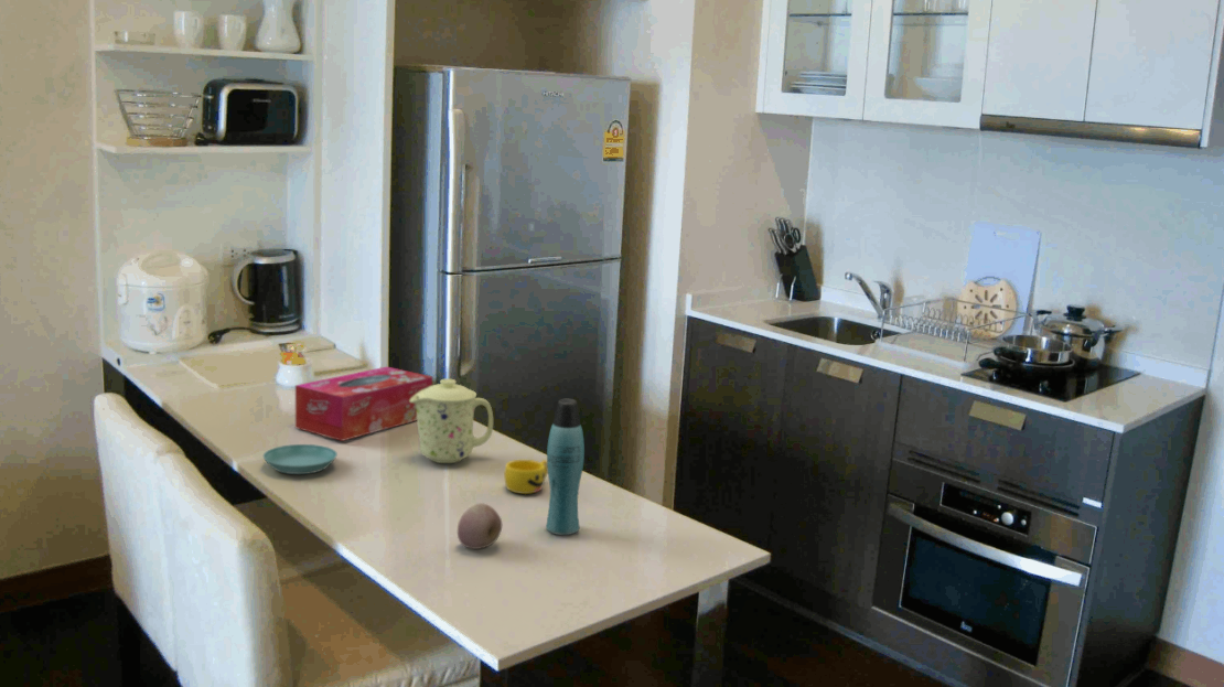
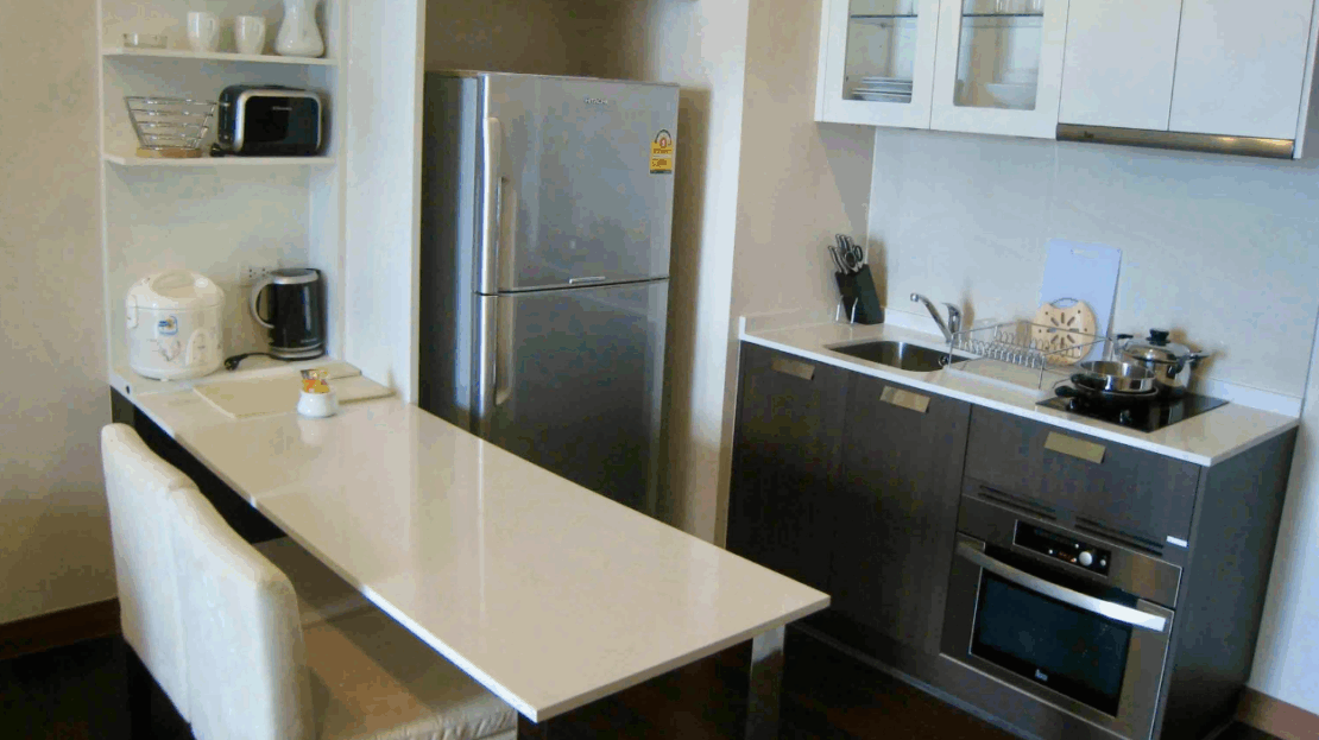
- fruit (480, 525)
- tissue box (365, 401)
- bottle (565, 465)
- mug (451, 419)
- saucer (300, 460)
- cup (528, 475)
